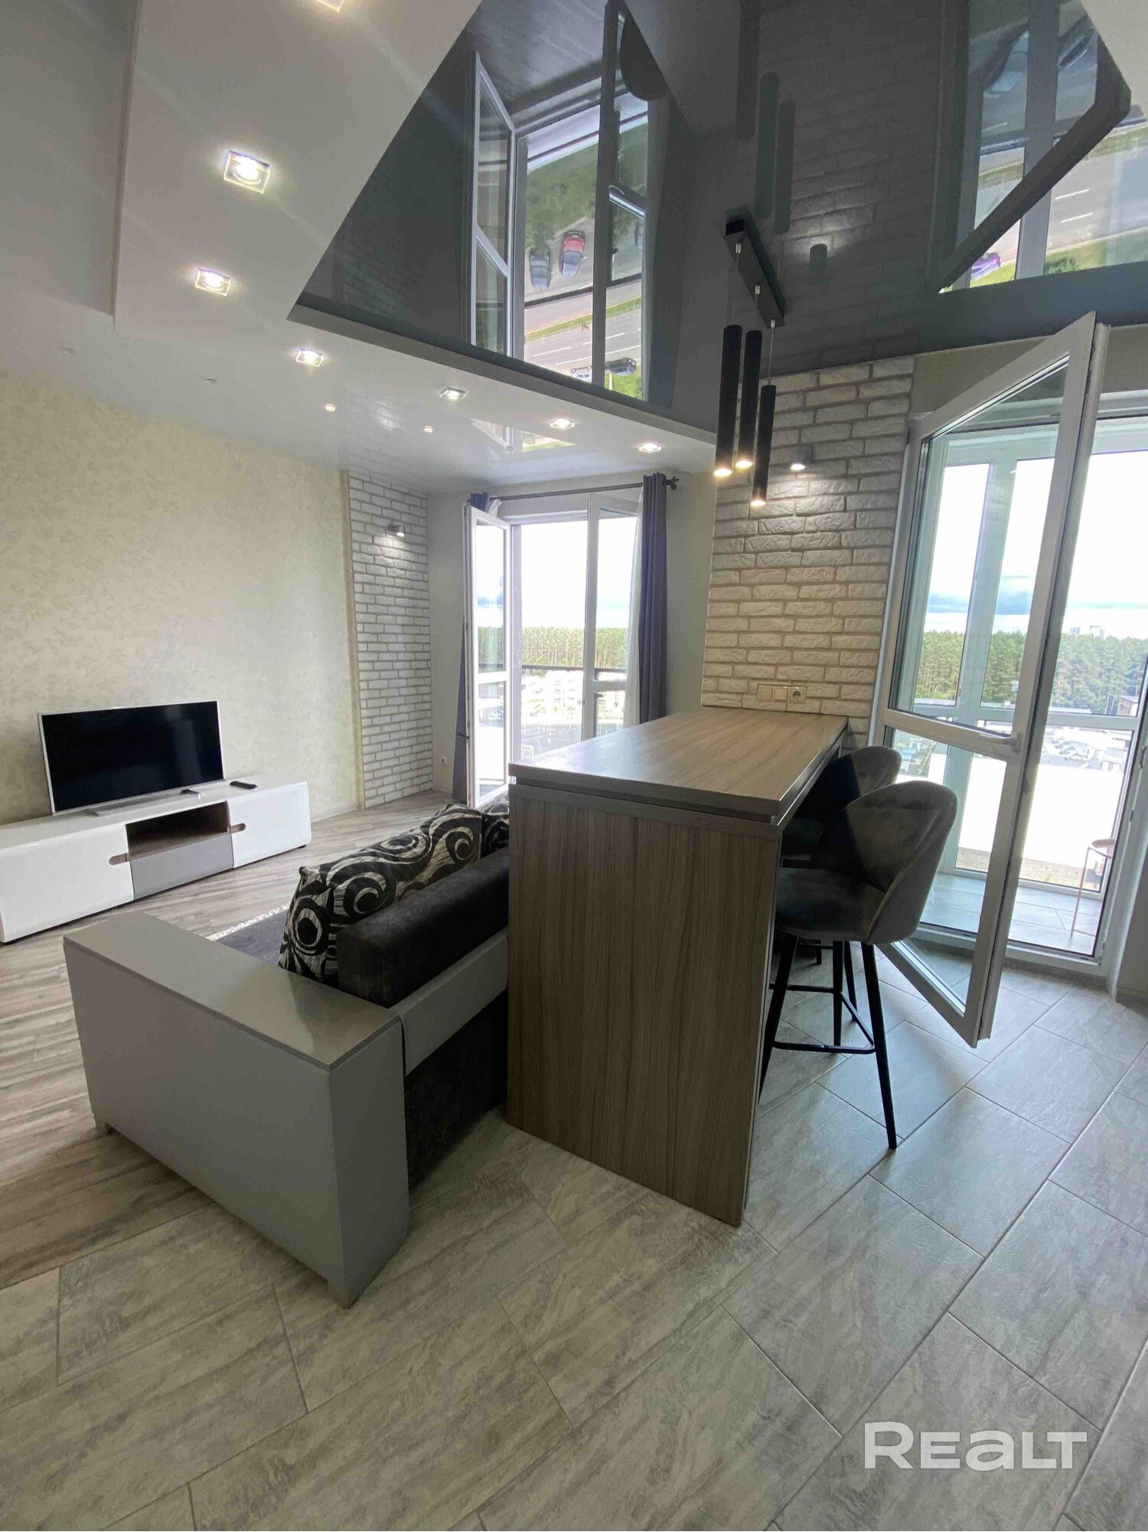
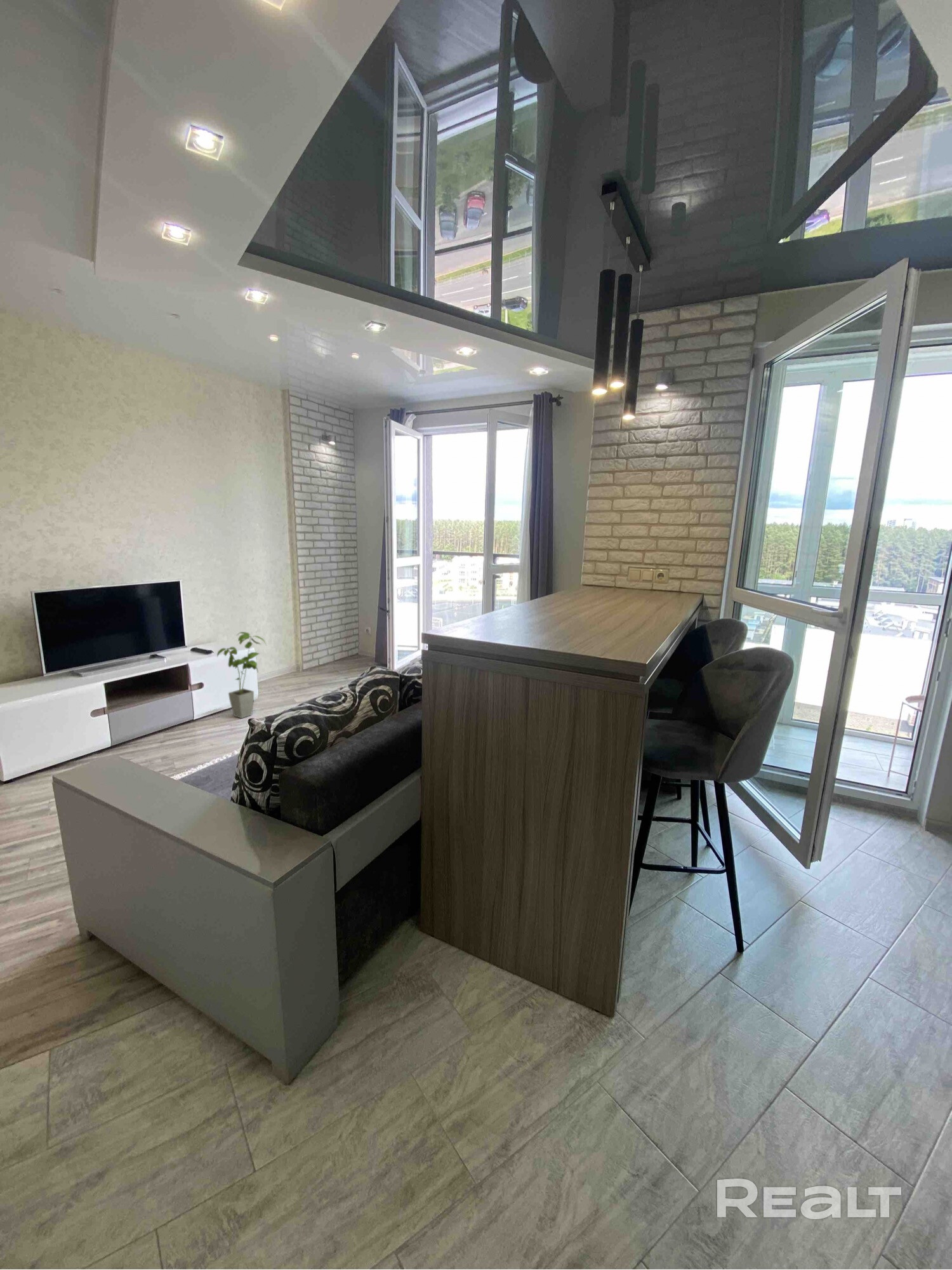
+ house plant (245, 674)
